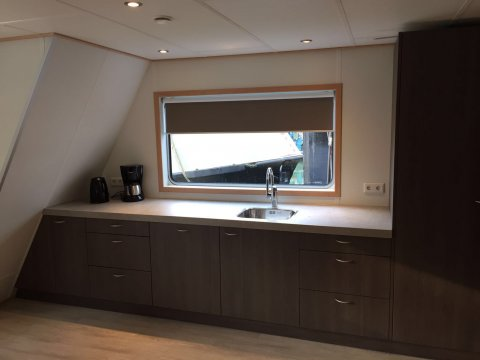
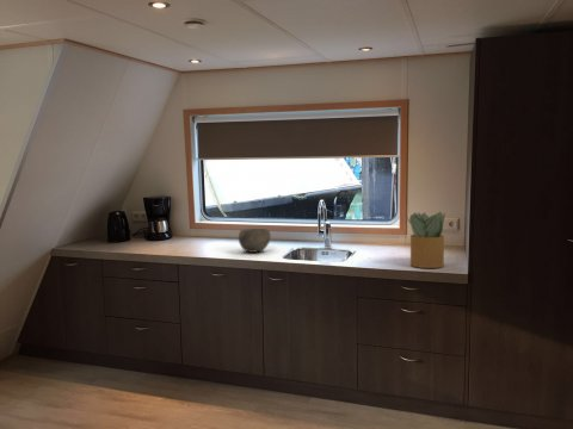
+ bowl (254, 240)
+ potted plant (424, 238)
